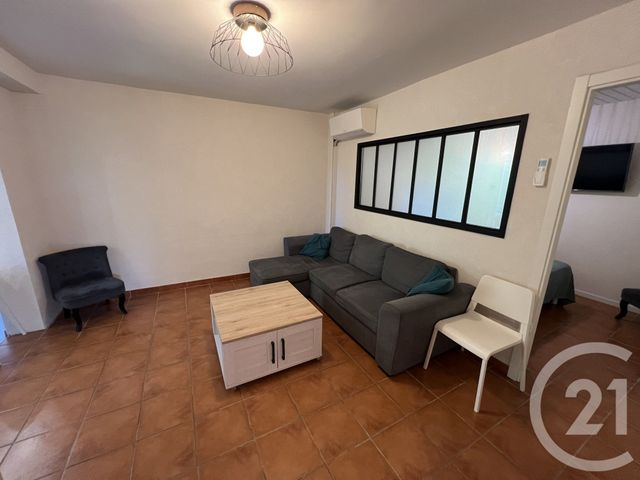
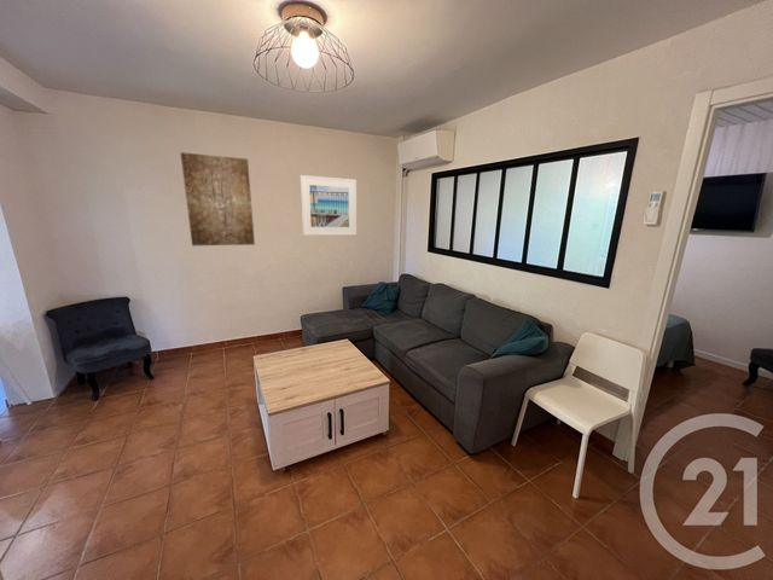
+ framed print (330, 207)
+ wall art (220, 202)
